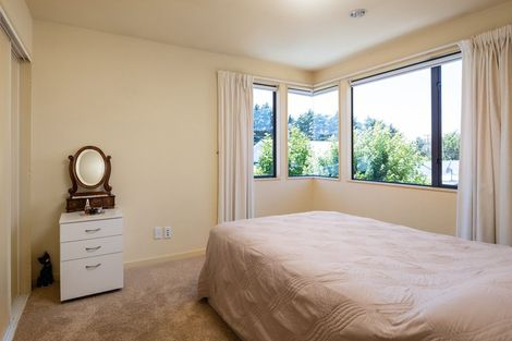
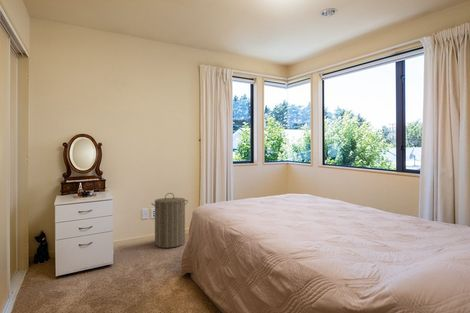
+ laundry hamper (170, 217)
